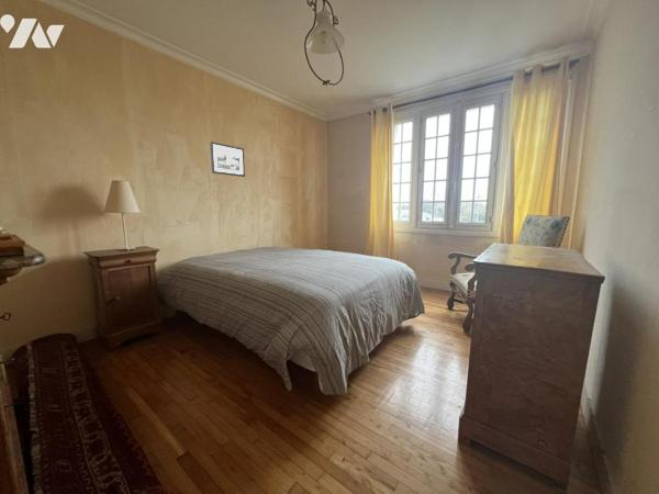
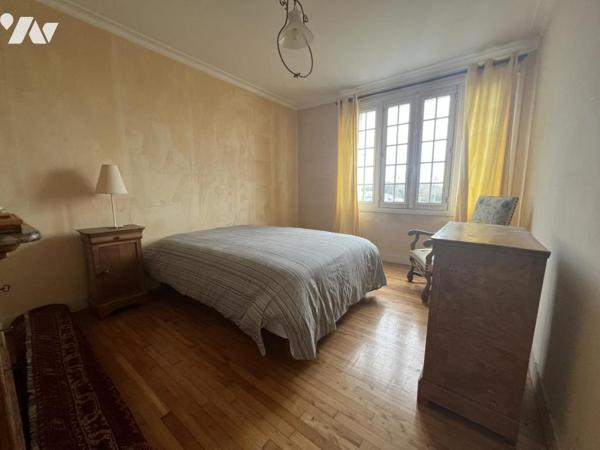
- picture frame (228, 159)
